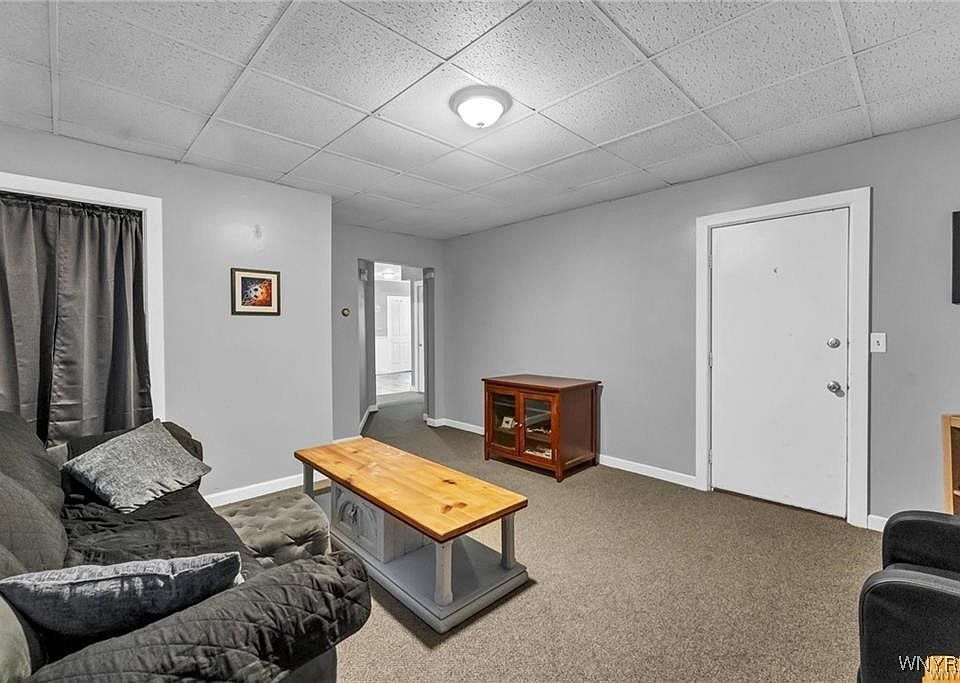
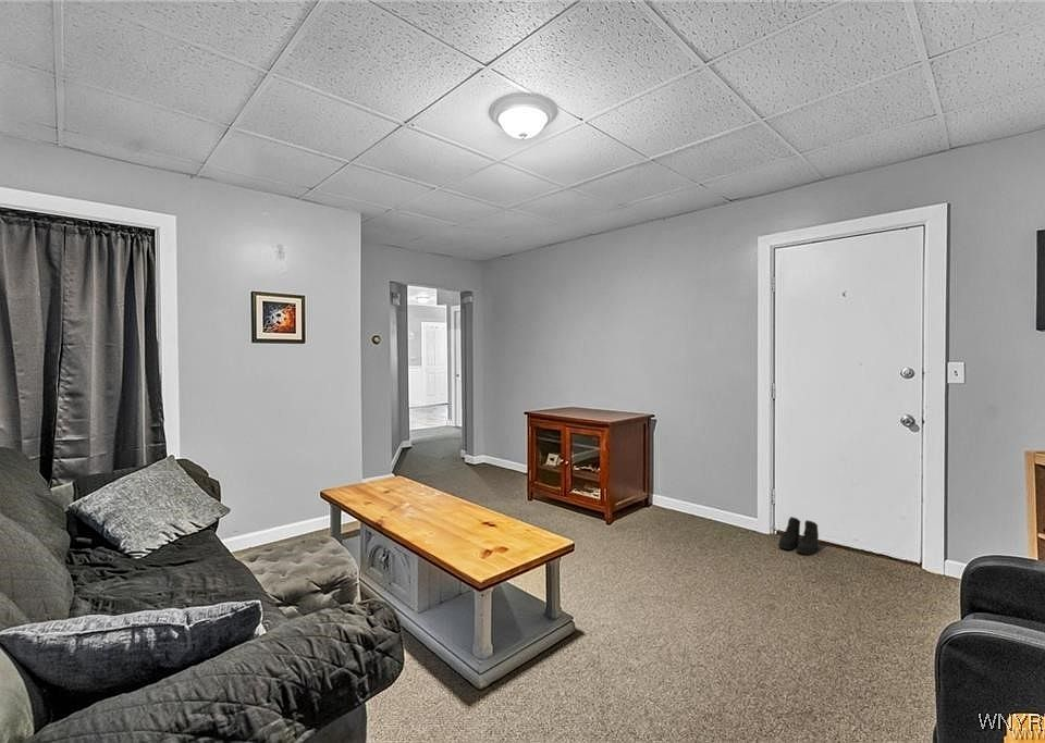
+ boots (798, 533)
